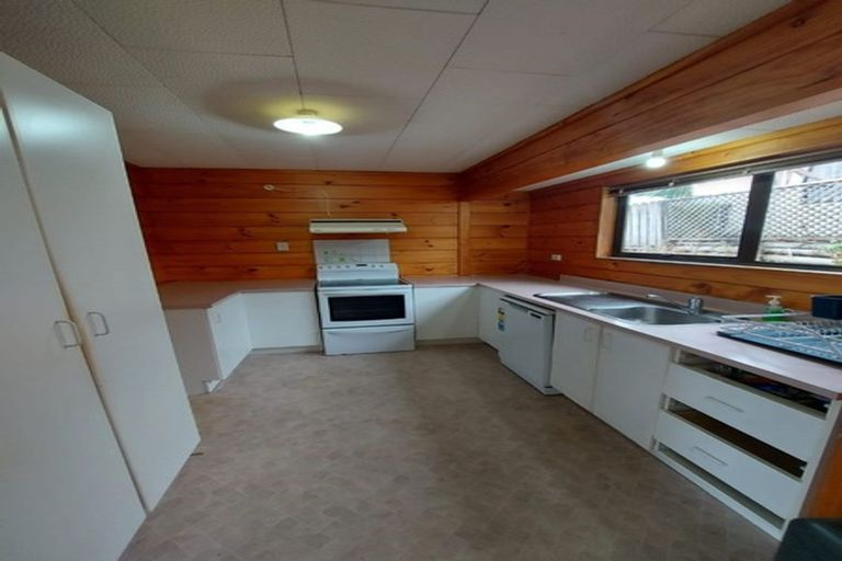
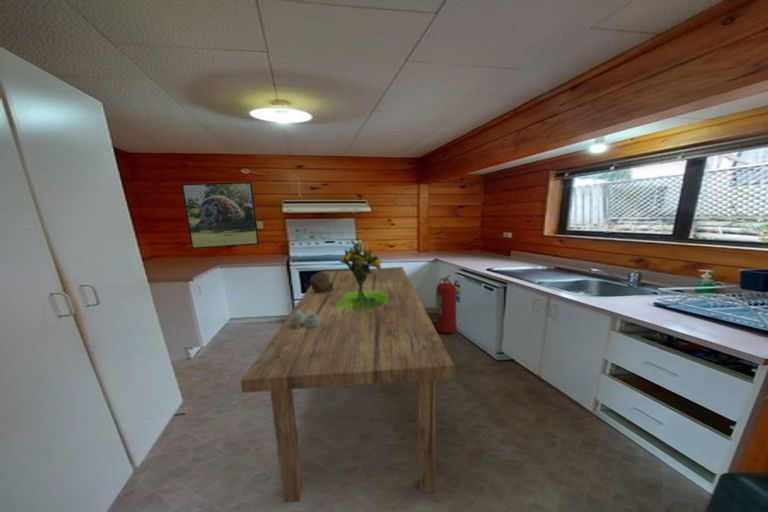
+ napkin ring (303, 317)
+ pottery (322, 280)
+ fire extinguisher (444, 300)
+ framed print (221, 215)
+ dining table (361, 346)
+ bouquet (361, 271)
